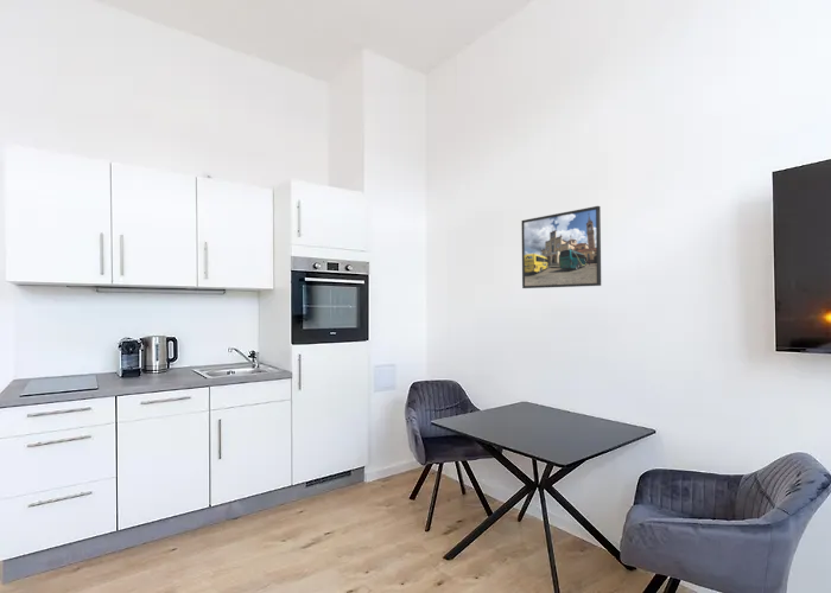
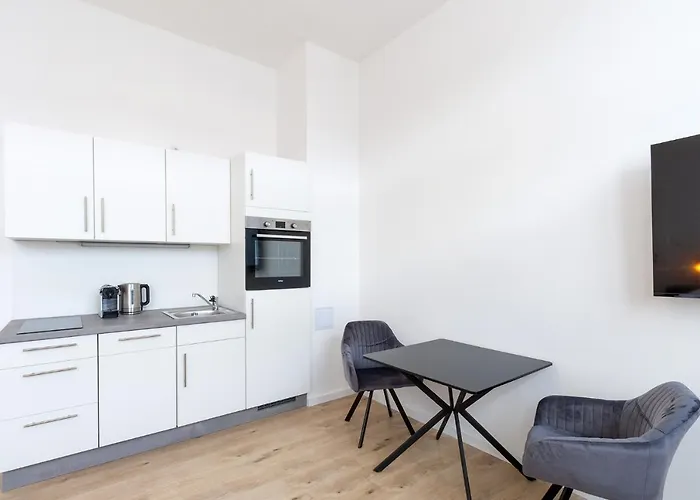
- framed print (558, 250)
